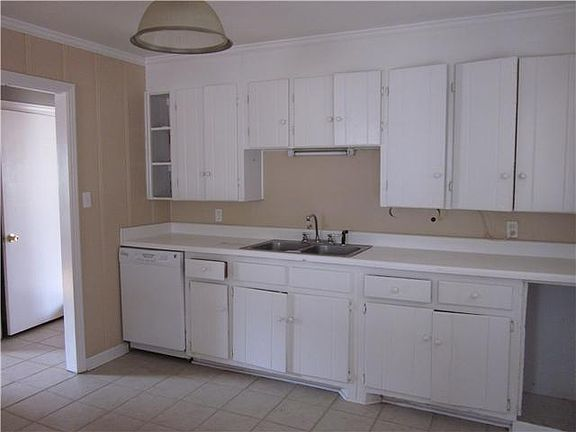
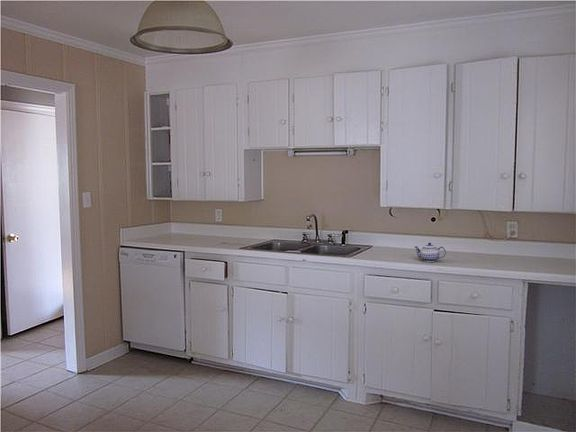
+ teapot (429, 251)
